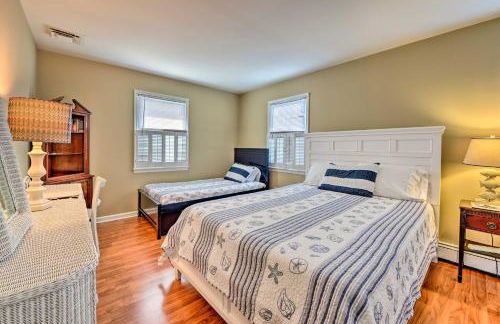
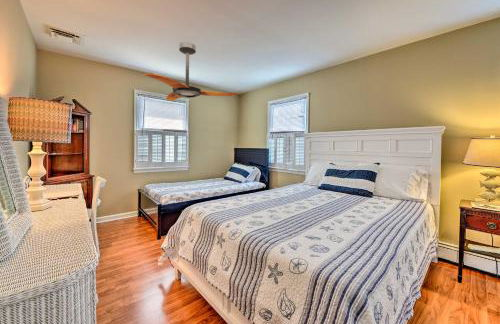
+ ceiling fan (188, 72)
